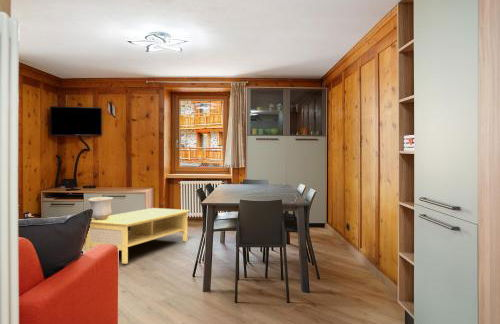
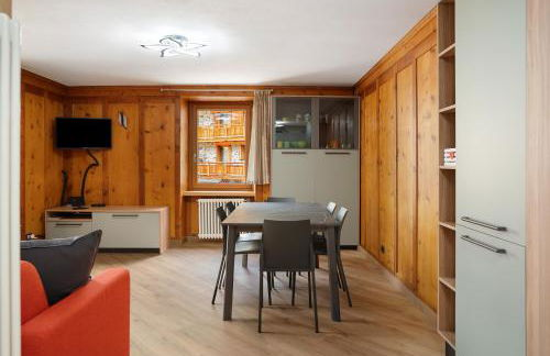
- coffee table (141, 231)
- ceramic pot (101, 208)
